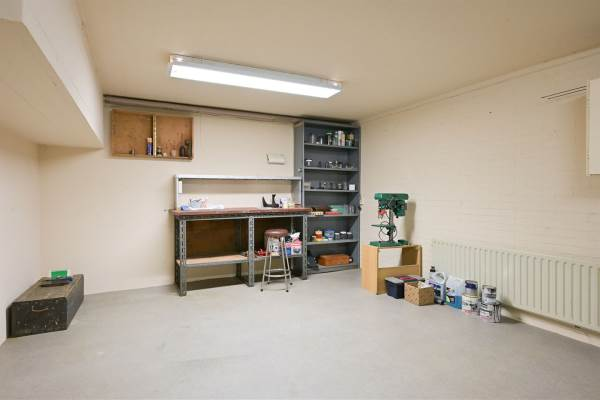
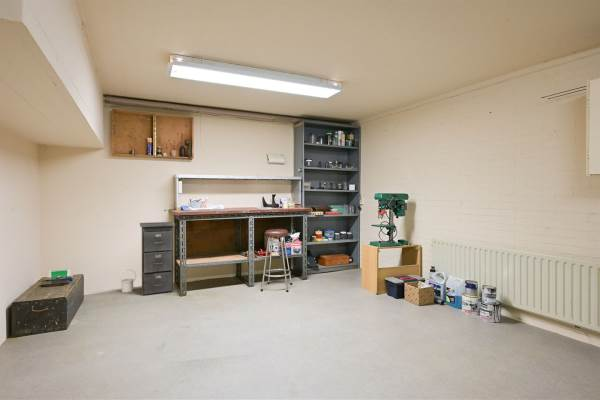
+ bucket (127, 280)
+ filing cabinet (157, 257)
